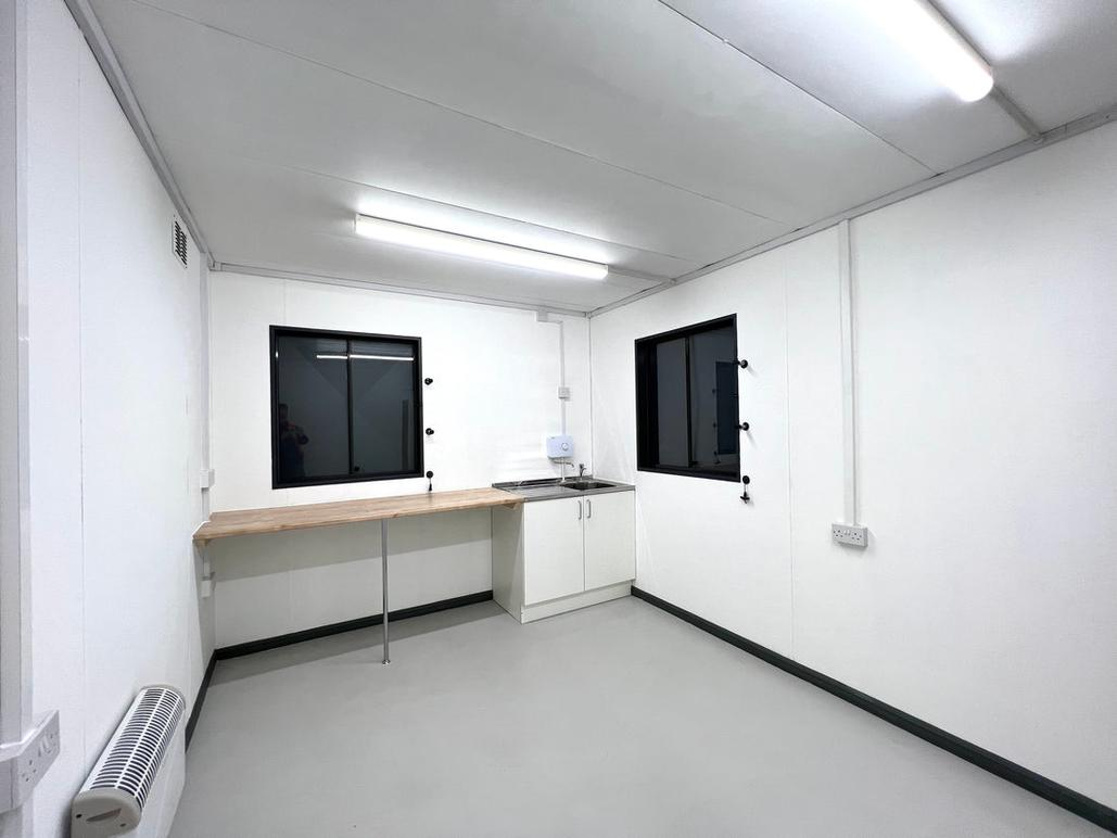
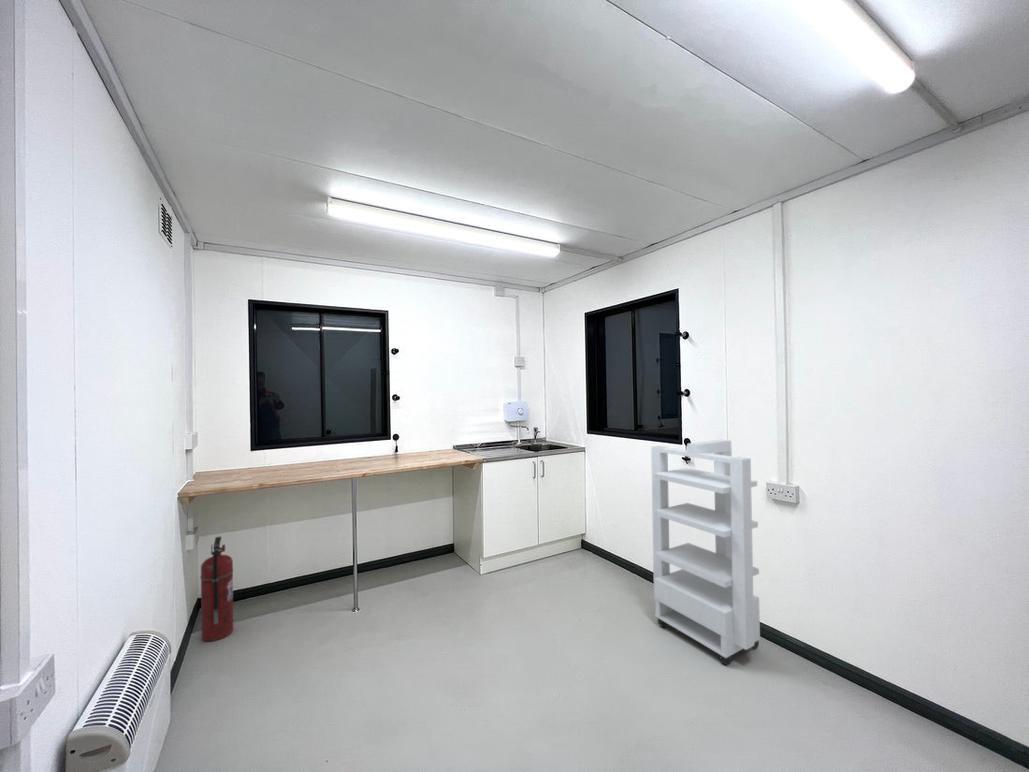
+ fire extinguisher (217, 587)
+ storage cabinet (708, 532)
